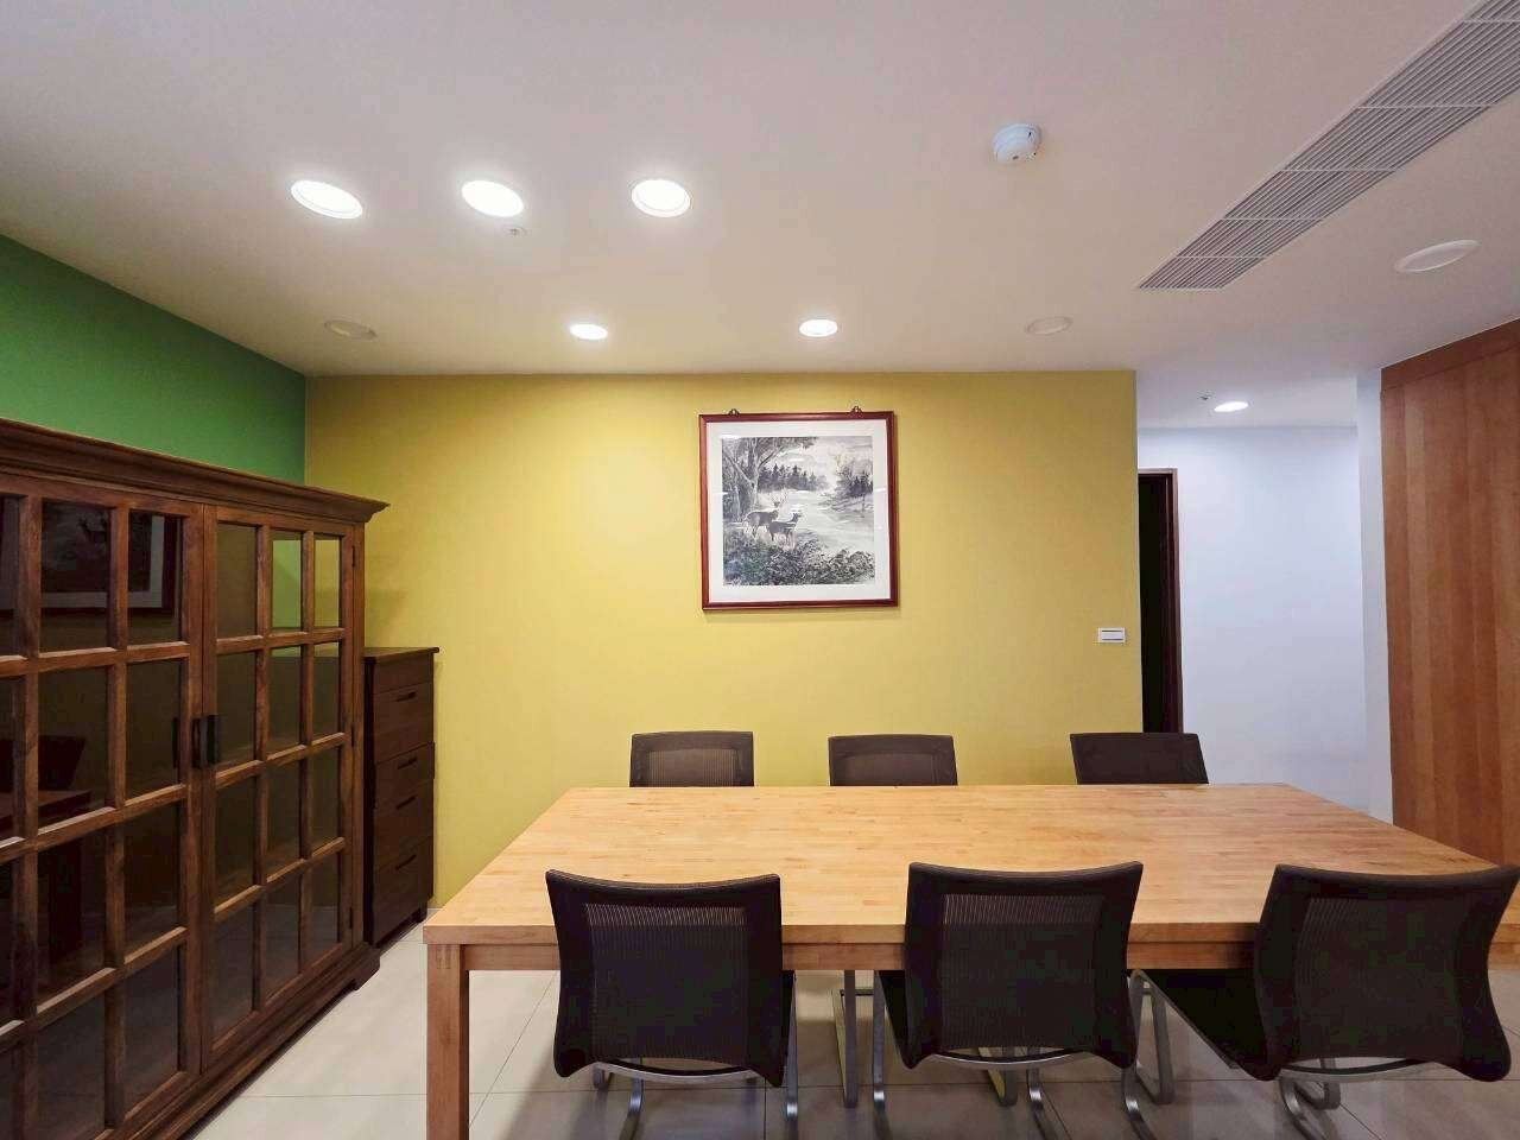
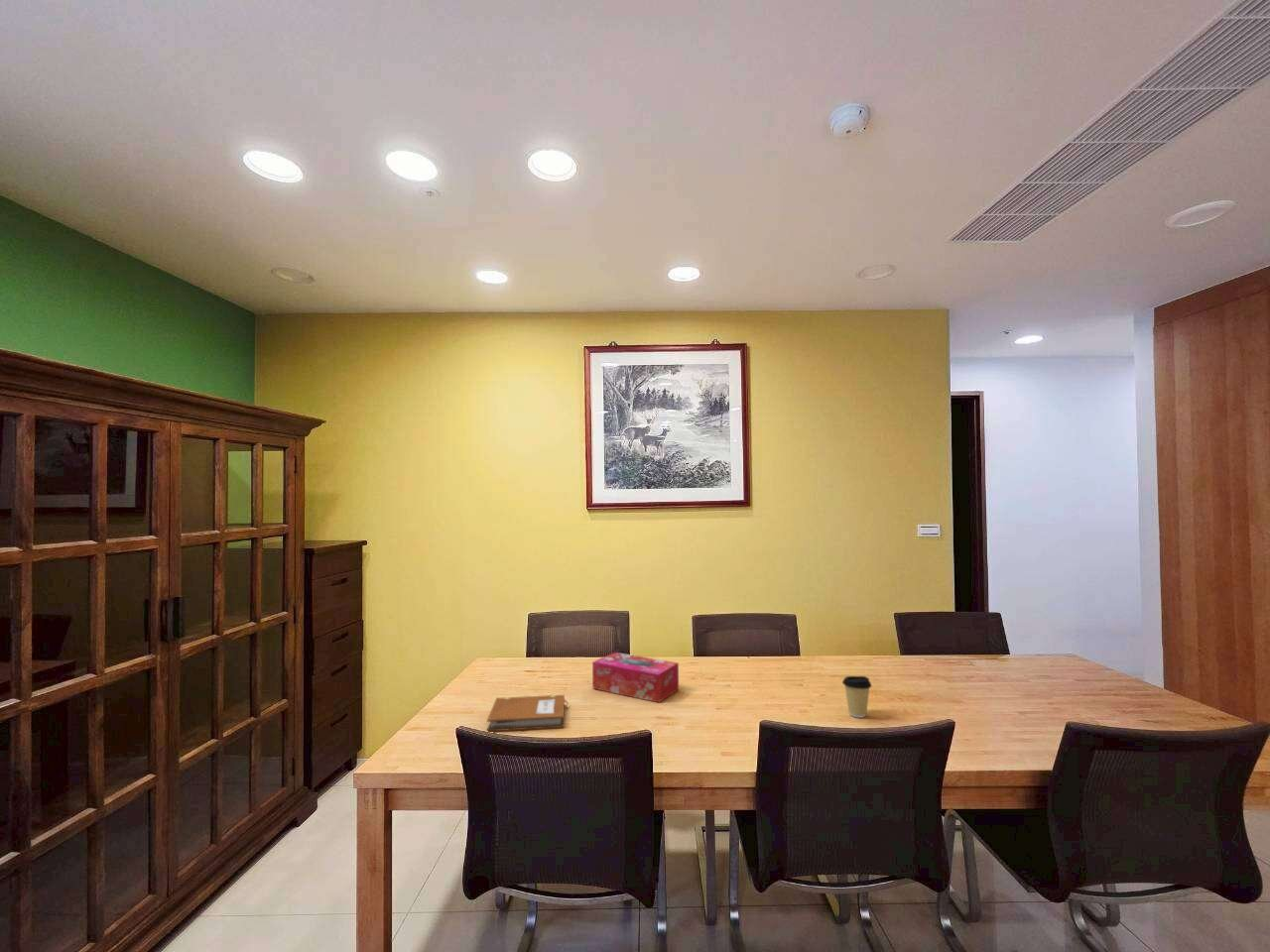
+ coffee cup (857, 696)
+ tissue box (635, 675)
+ notebook (530, 711)
